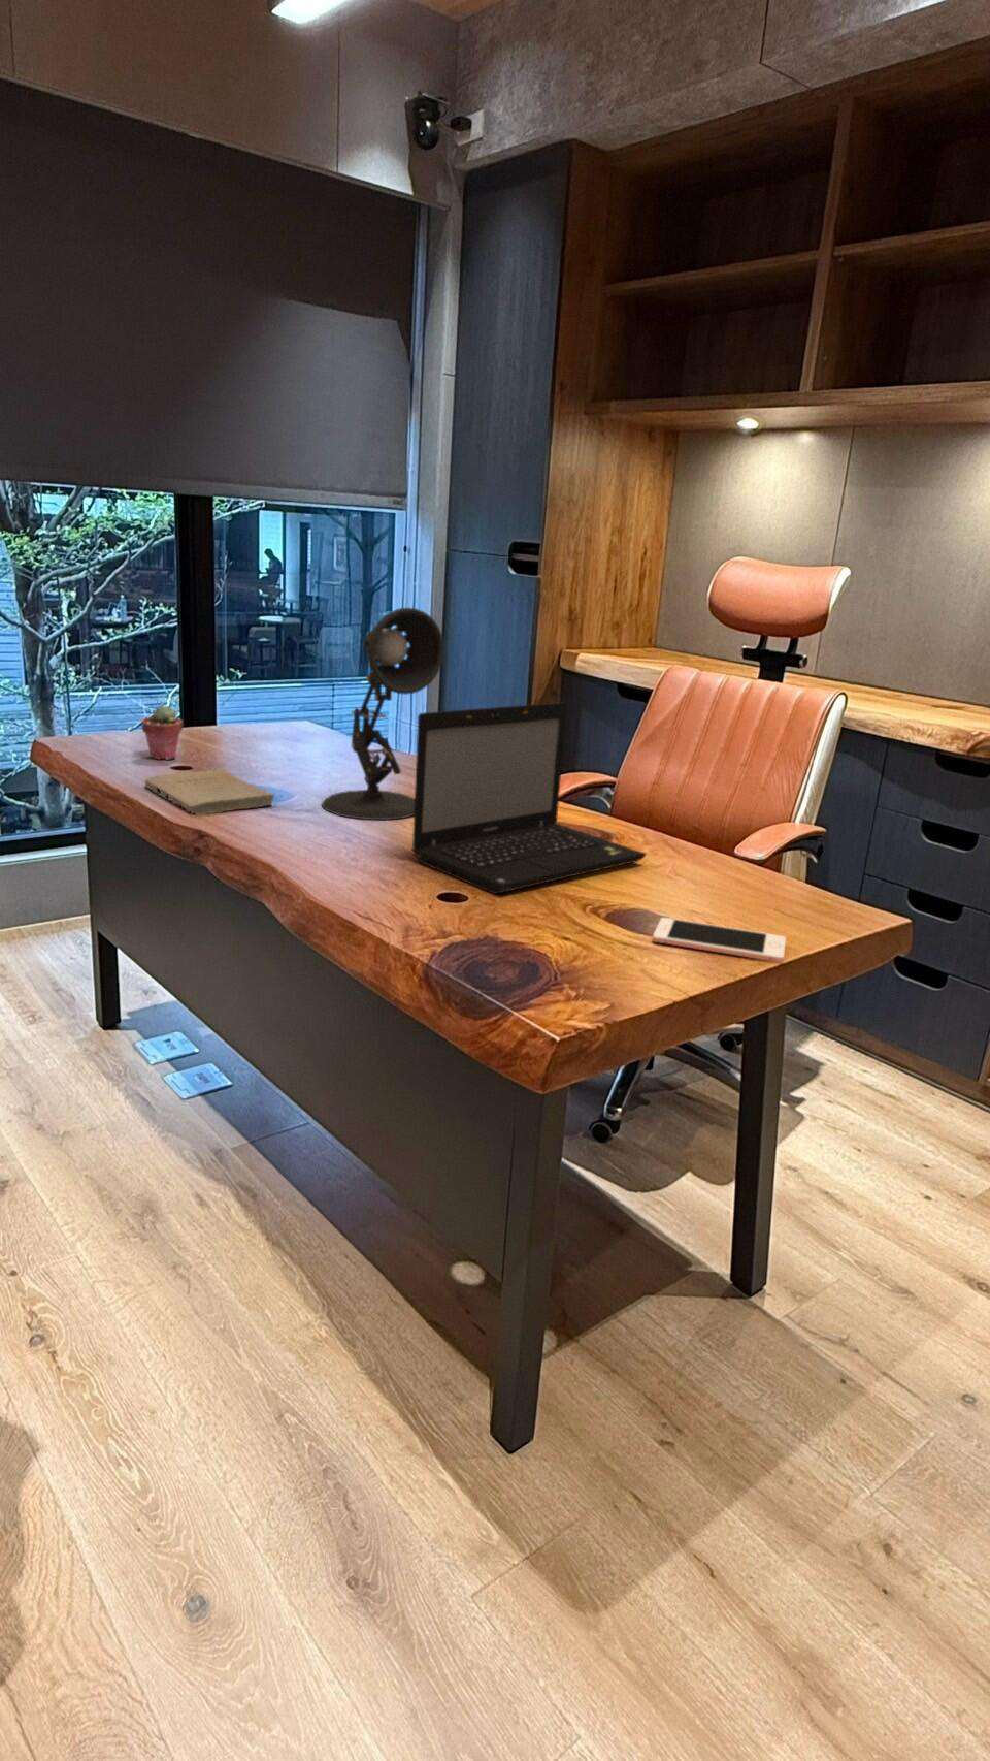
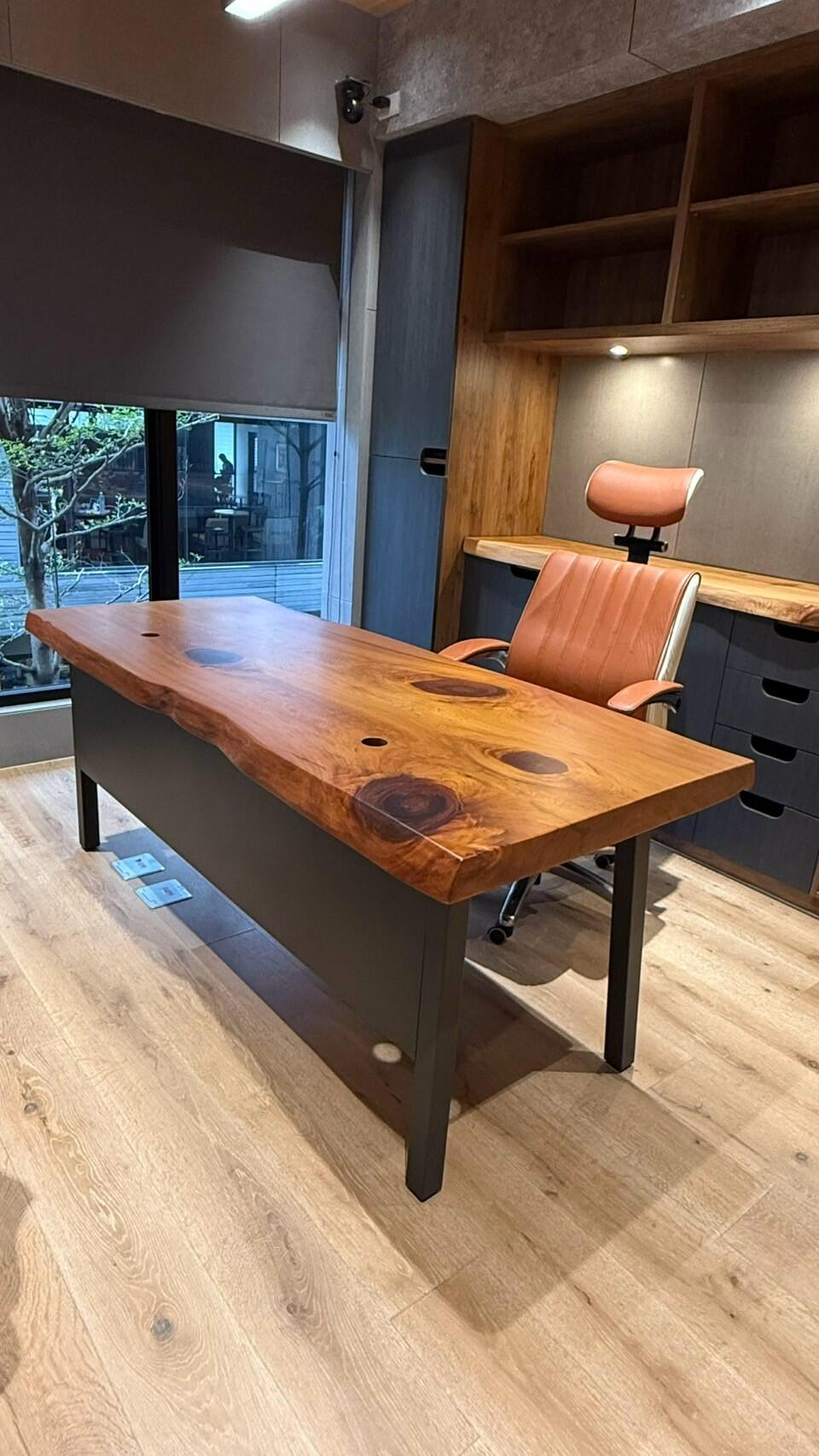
- book (209, 791)
- laptop (534, 791)
- potted succulent (162, 731)
- desk lamp (377, 708)
- cell phone (719, 939)
